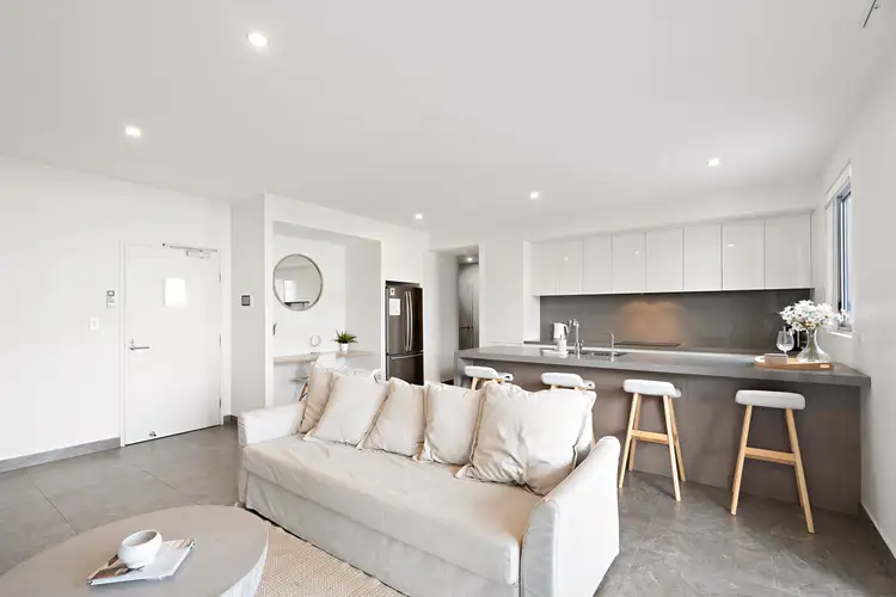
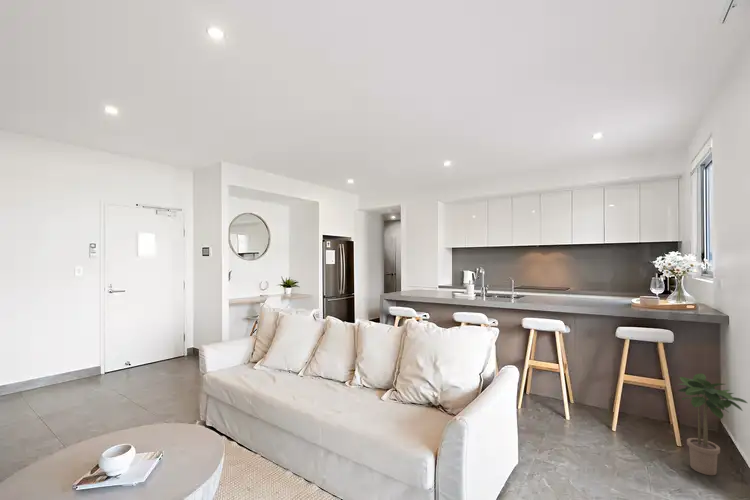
+ potted plant (706, 422)
